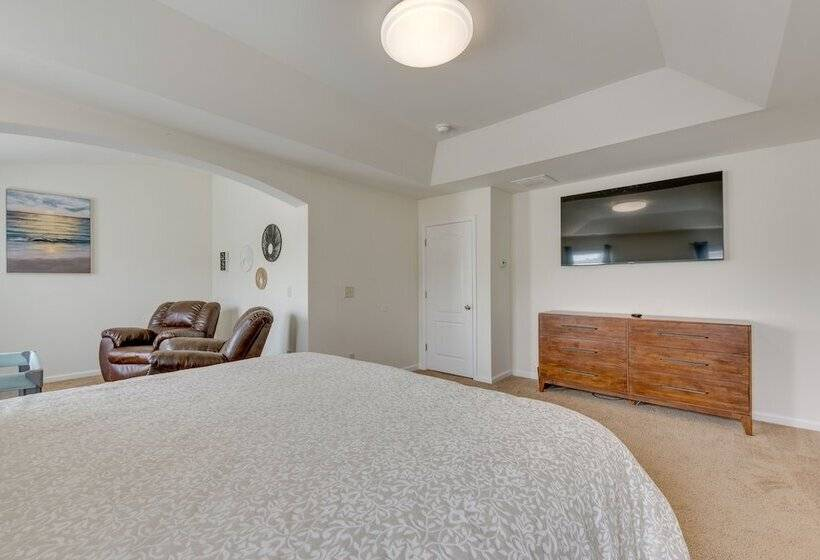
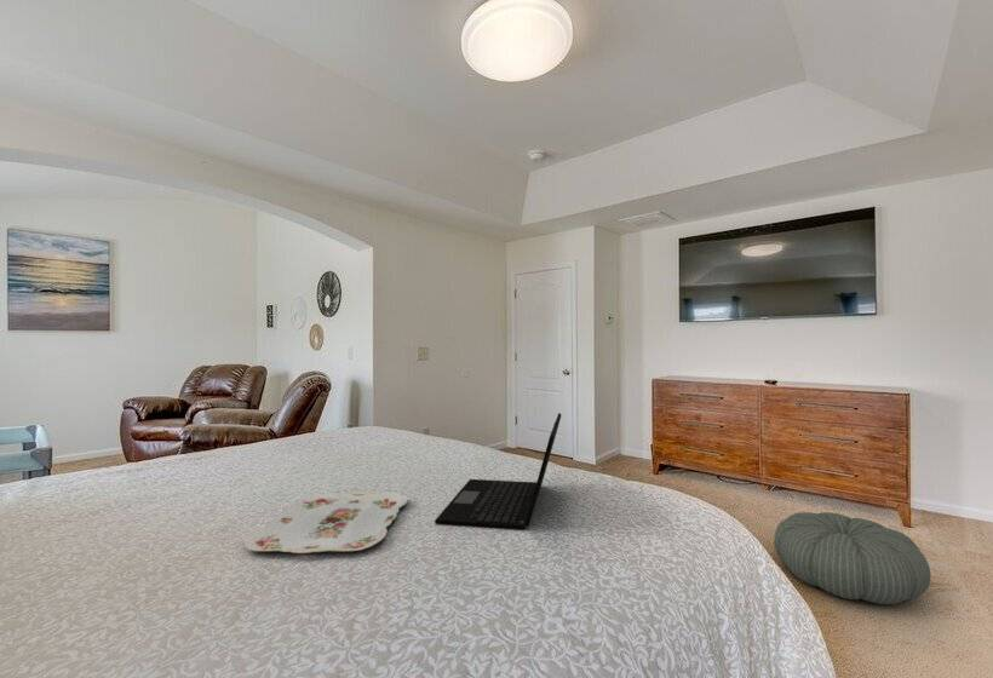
+ pouf (846, 552)
+ serving tray (335, 519)
+ laptop (505, 481)
